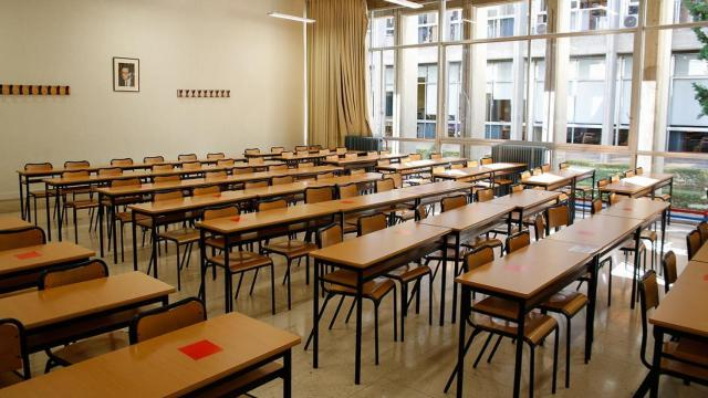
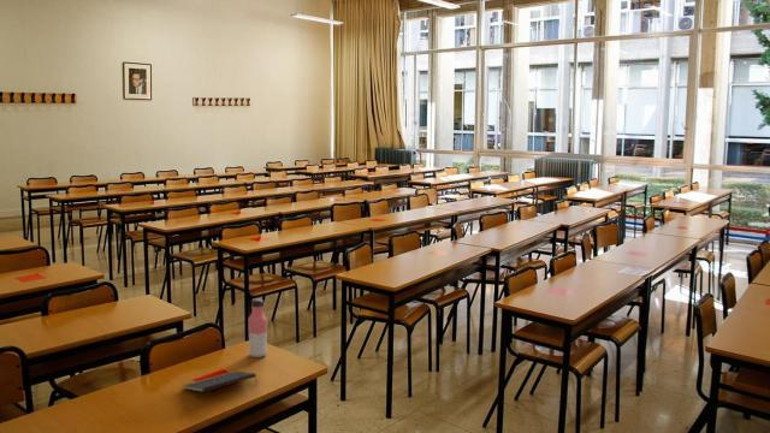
+ notepad (219, 380)
+ water bottle (257, 327)
